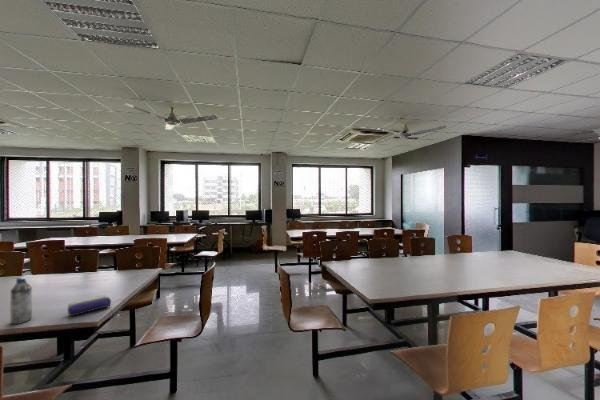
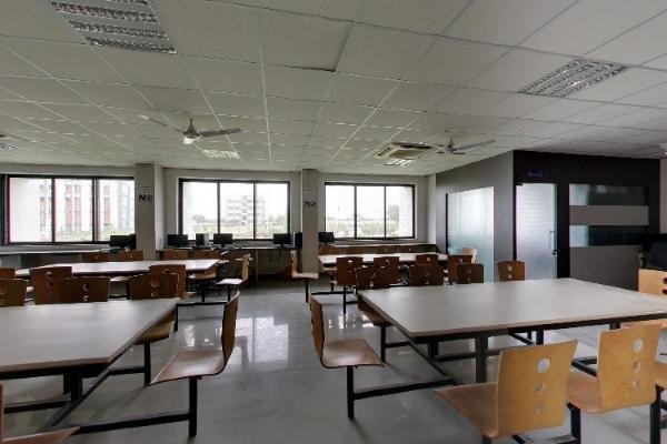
- water bottle (21, 299)
- pencil case (90, 305)
